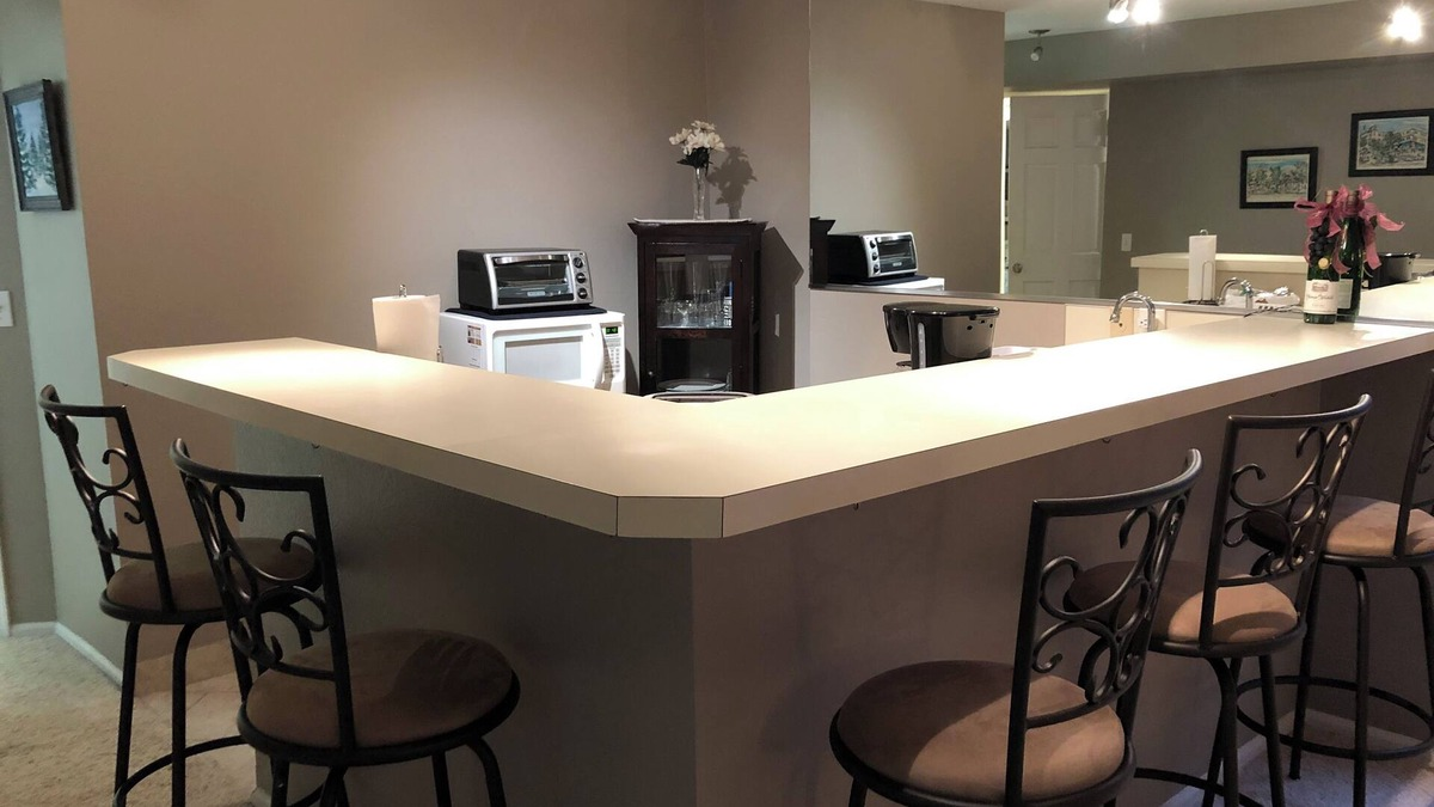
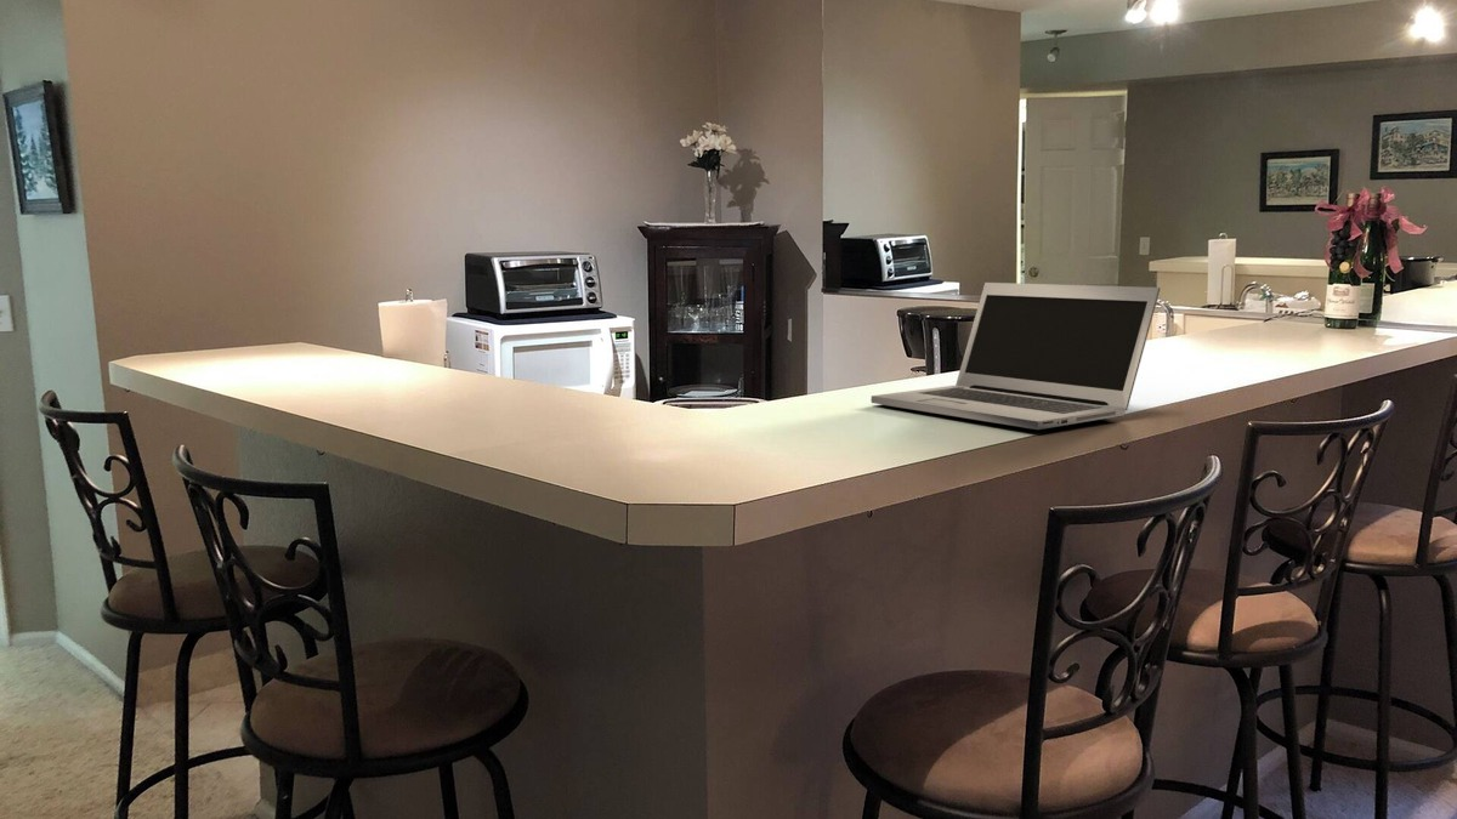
+ laptop (1009, 348)
